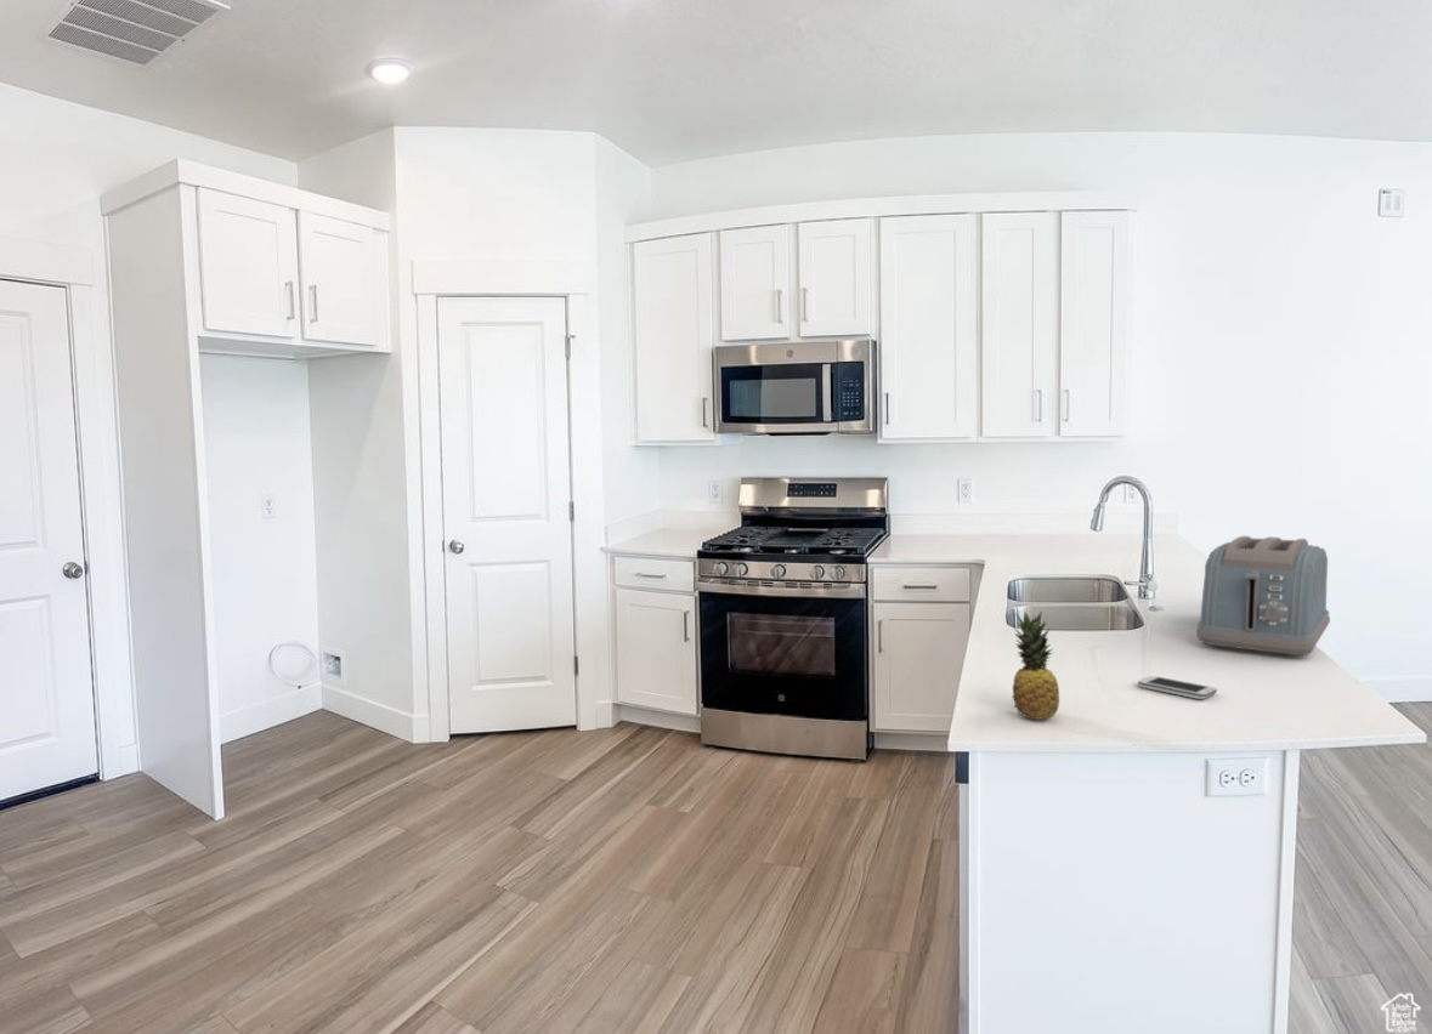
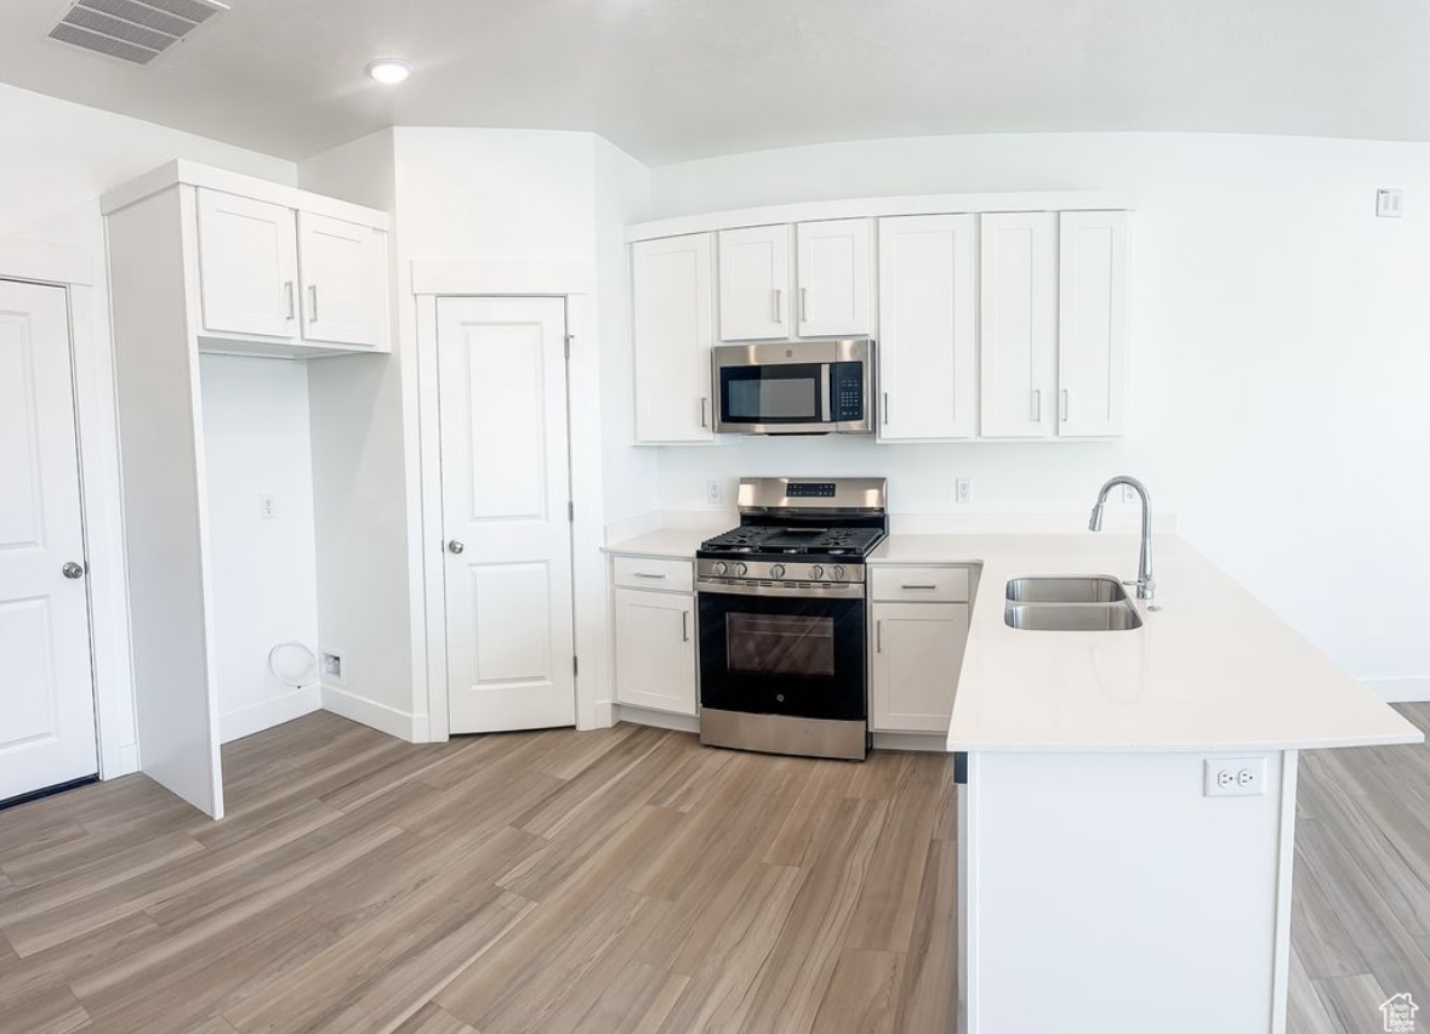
- smartphone (1176, 687)
- fruit (1036, 663)
- toaster (1266, 587)
